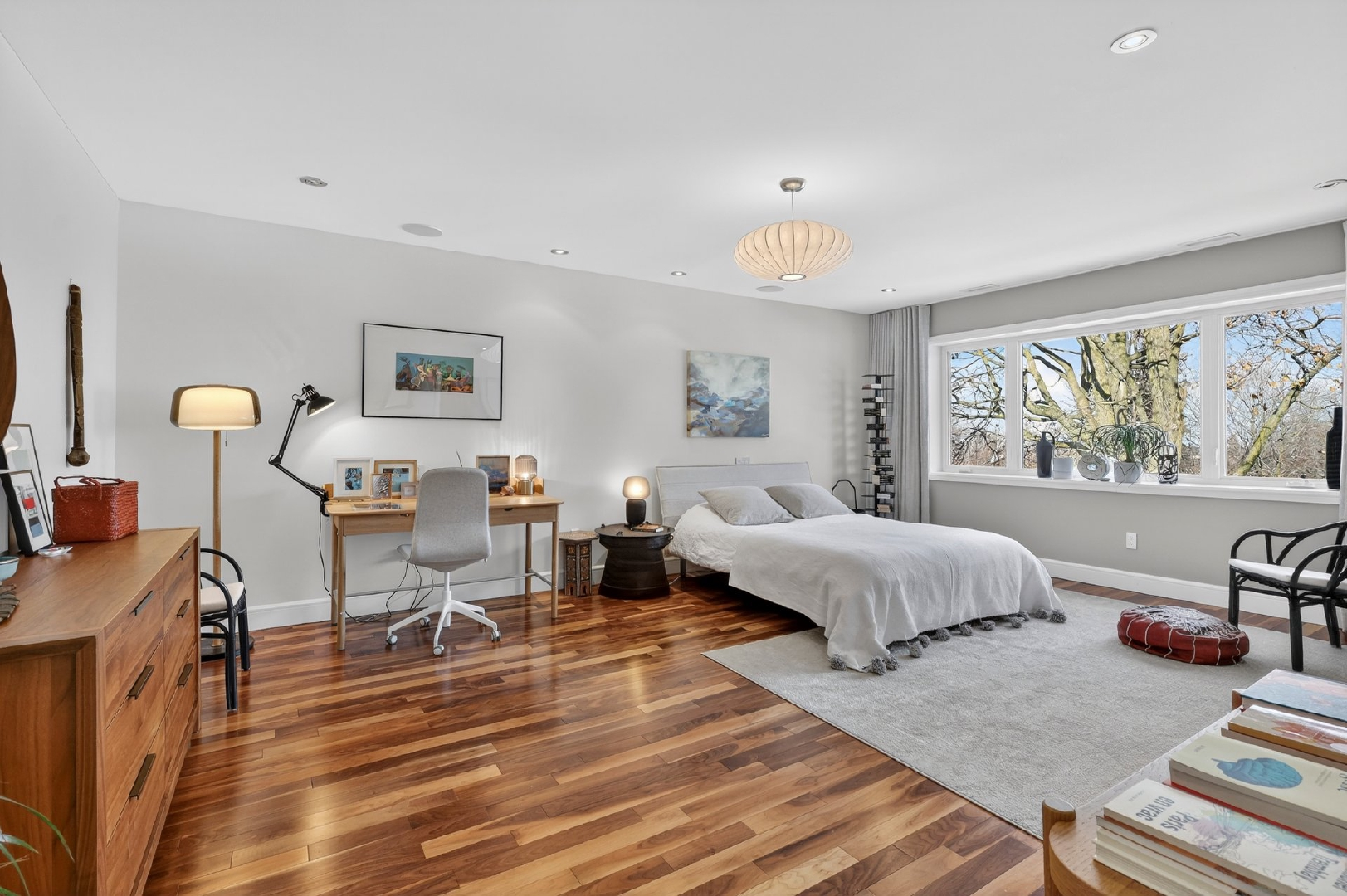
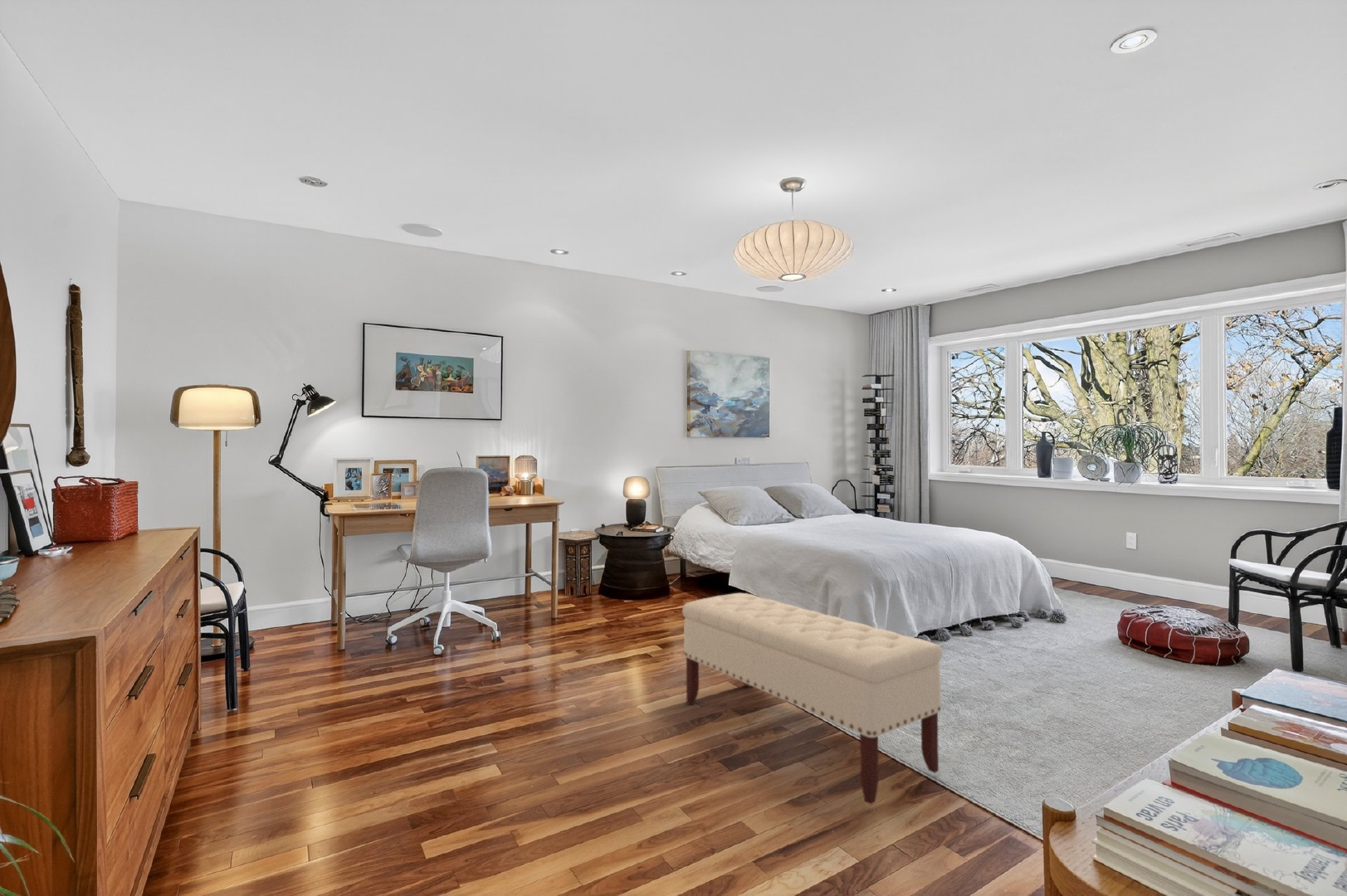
+ bench (796, 675)
